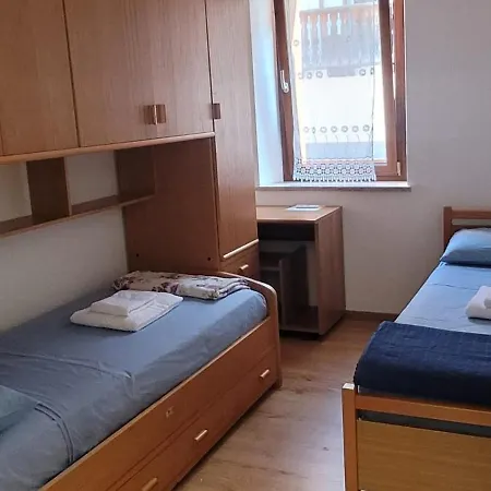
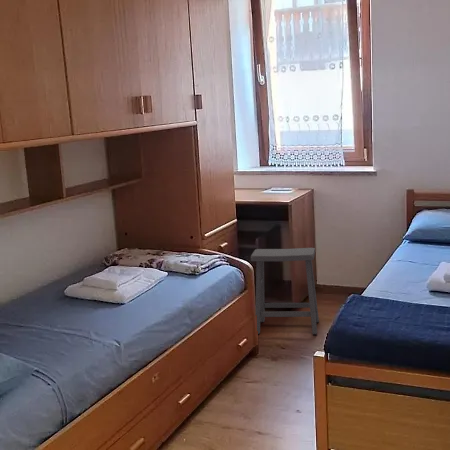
+ stool (285, 303)
